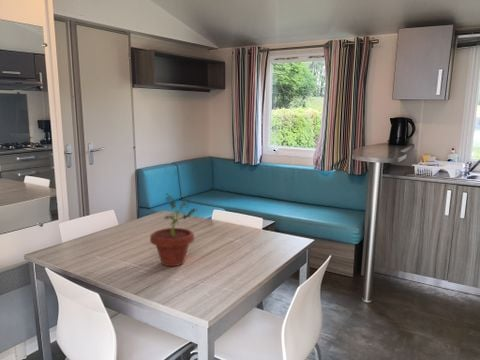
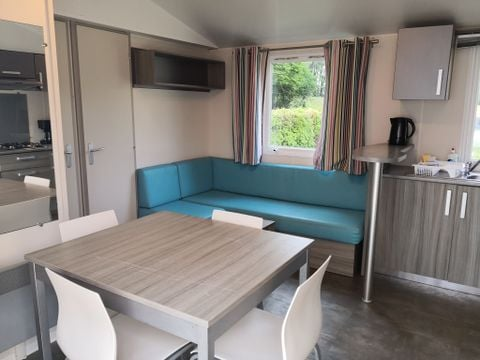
- potted plant (173, 228)
